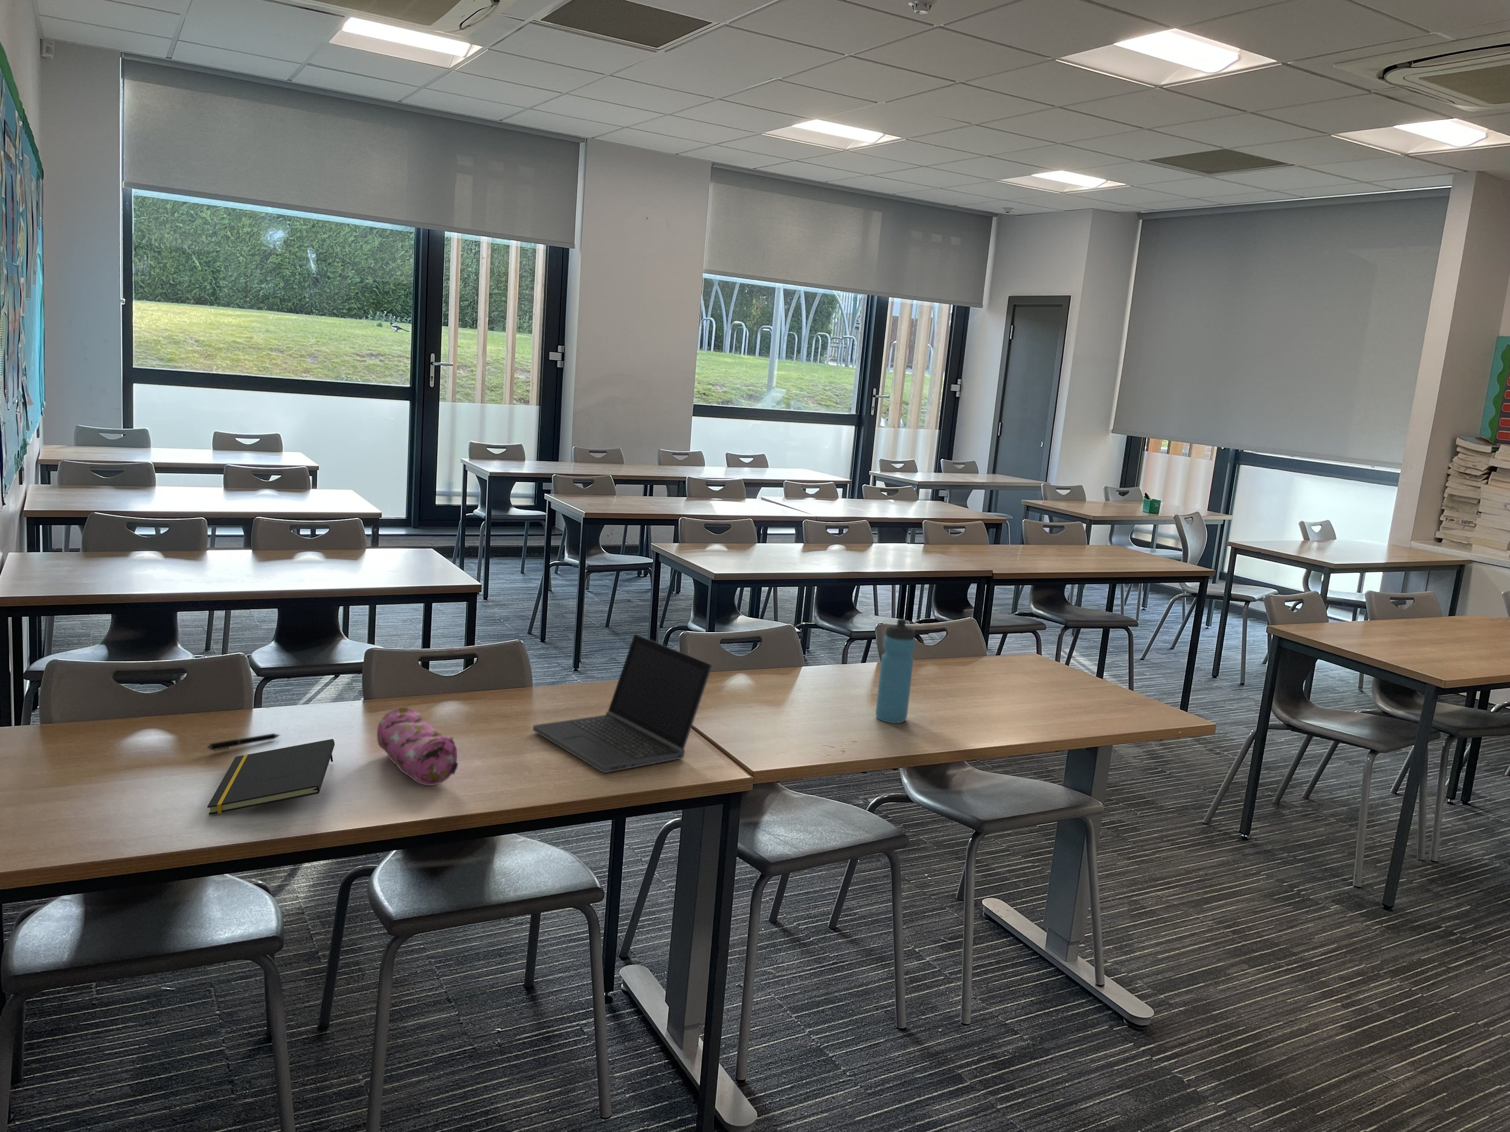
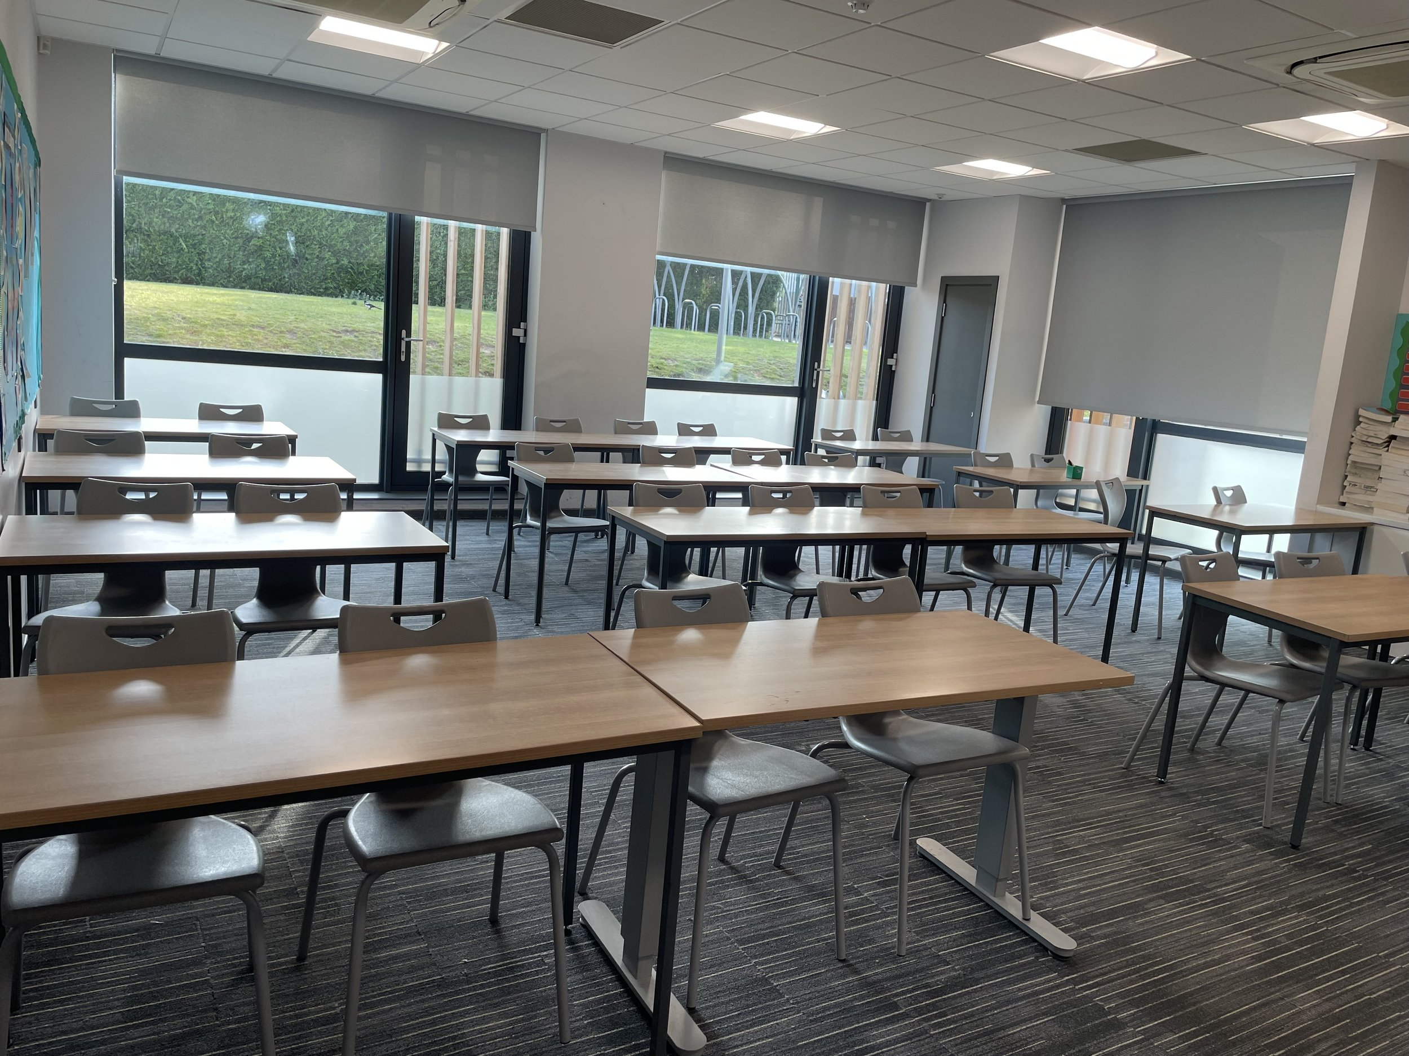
- notepad (275, 774)
- pencil case (416, 744)
- pen (245, 740)
- water bottle (895, 669)
- laptop computer (621, 698)
